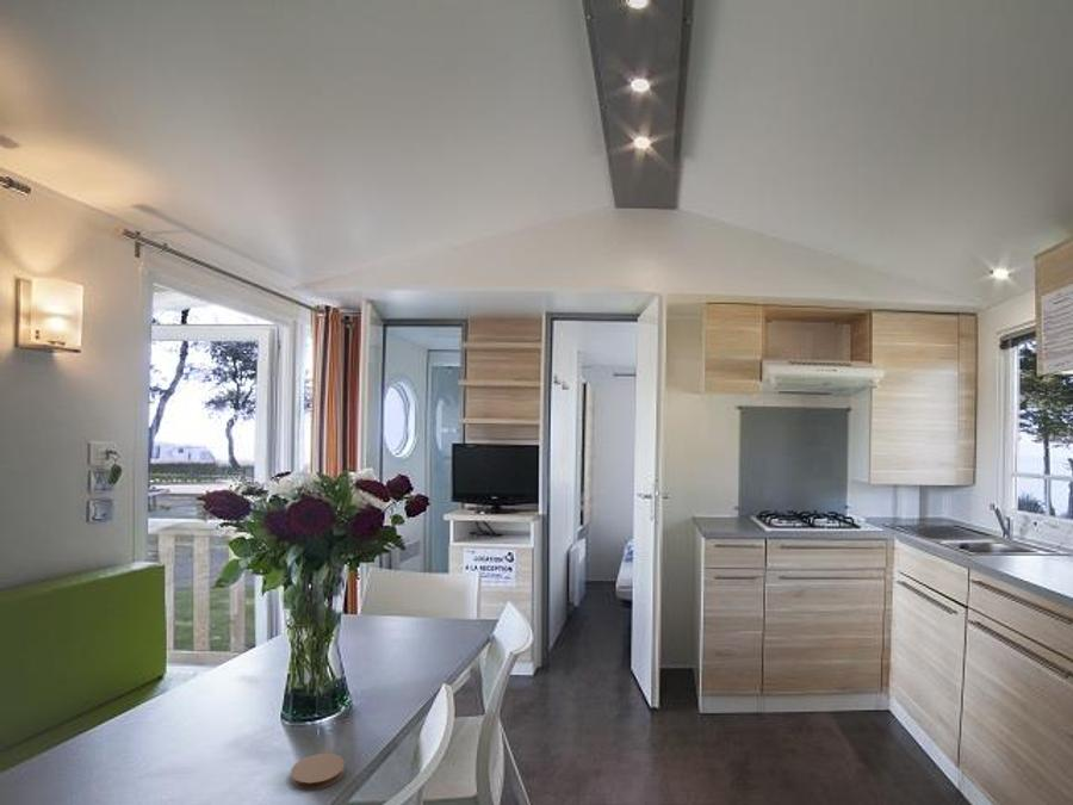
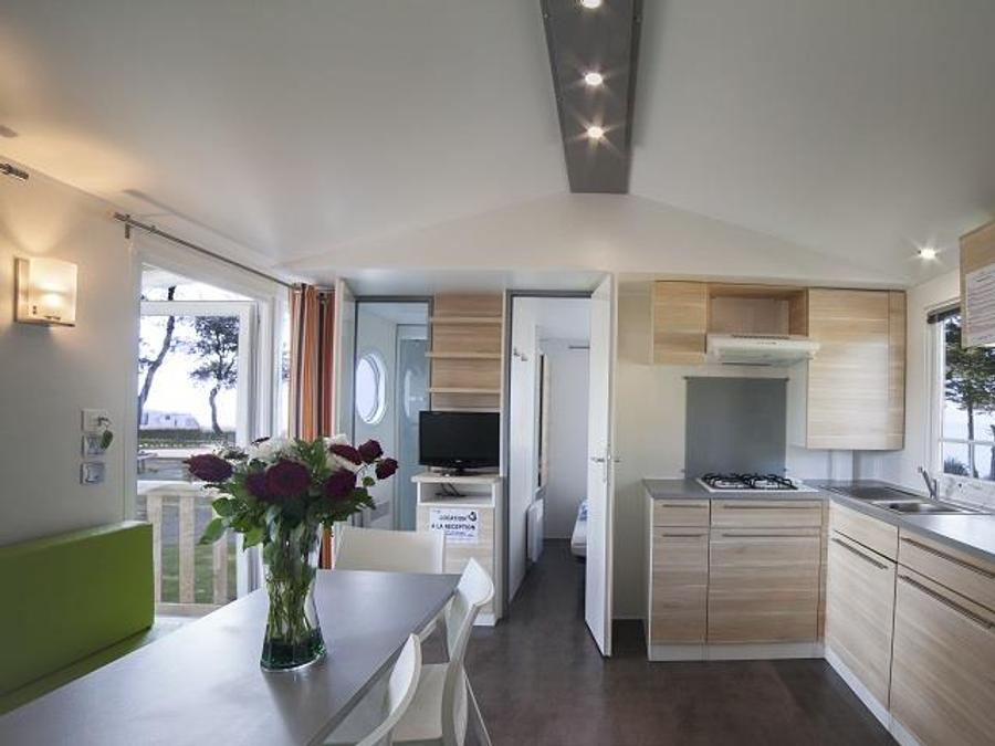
- coaster (317, 770)
